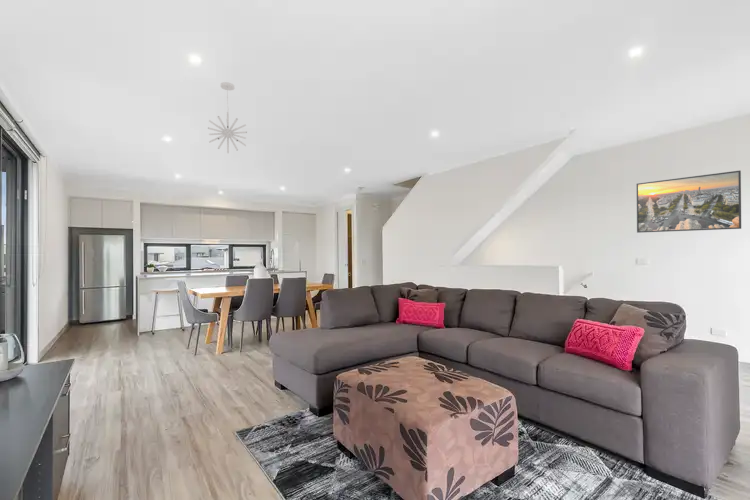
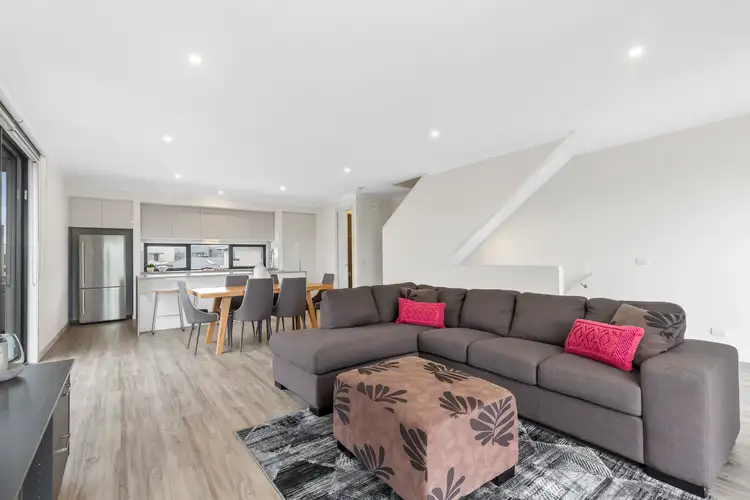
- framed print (684, 204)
- pendant light (227, 118)
